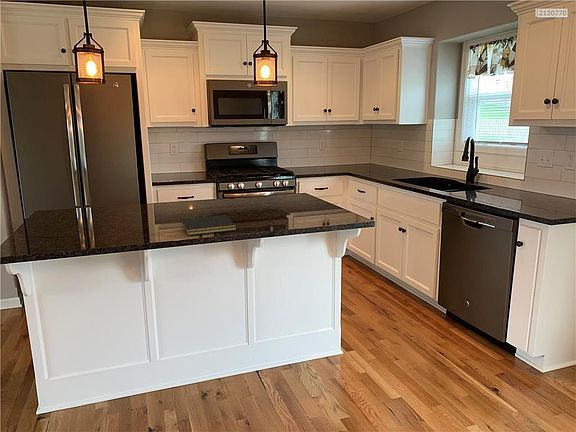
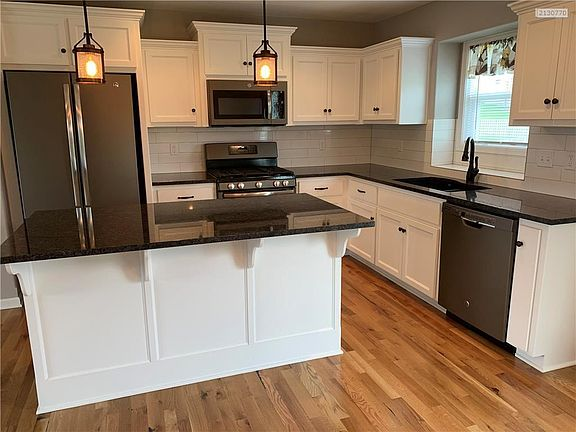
- notepad (208, 224)
